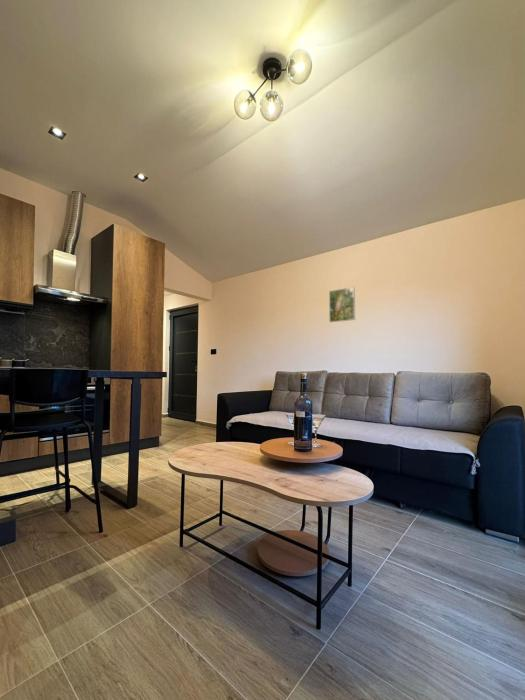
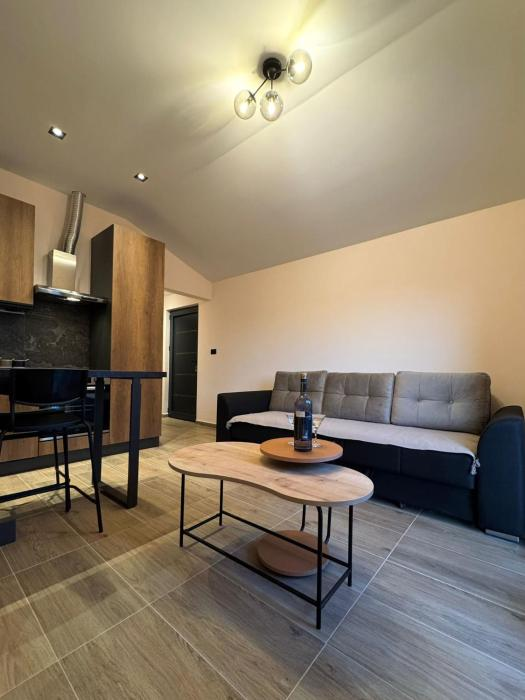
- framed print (341, 305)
